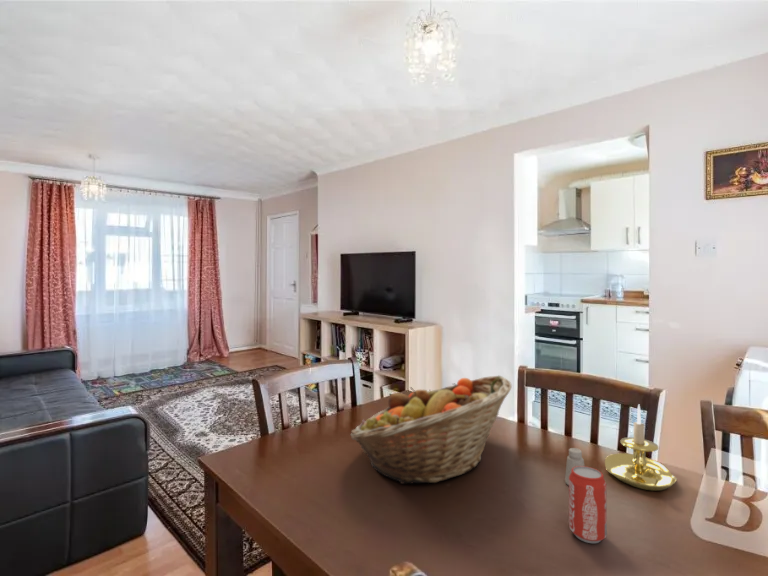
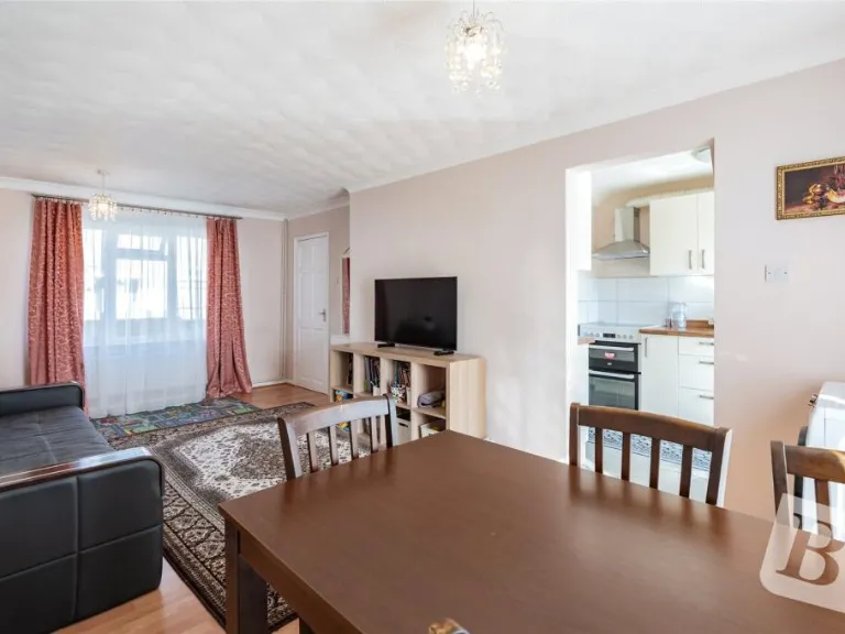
- beverage can (587, 503)
- fruit basket (434, 418)
- candle holder (641, 442)
- saltshaker (575, 466)
